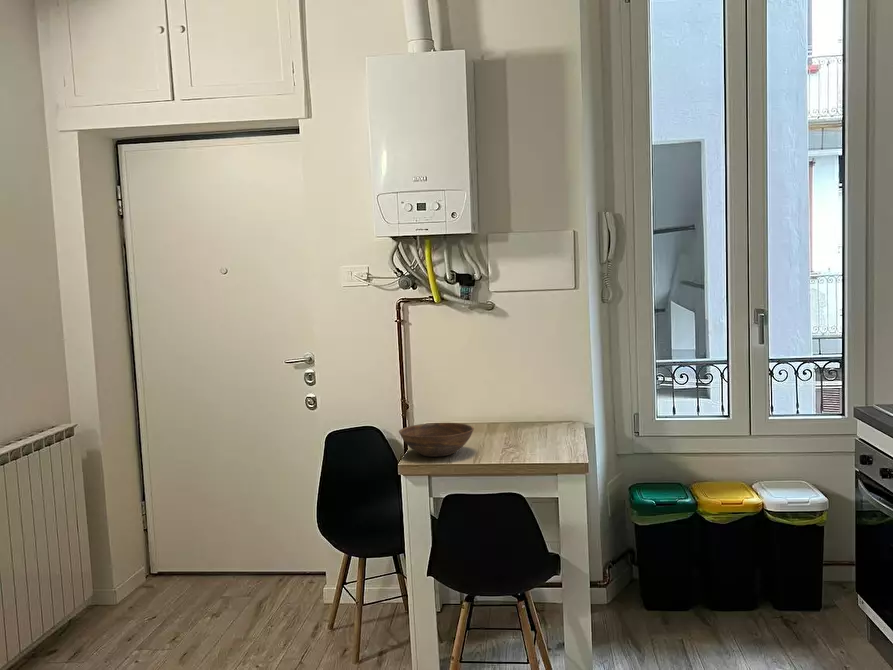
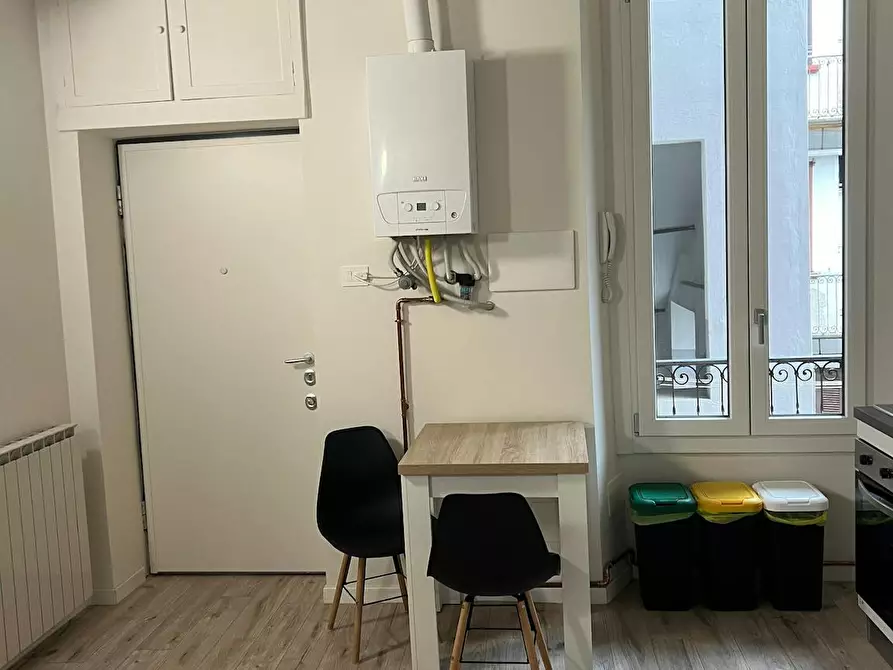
- bowl (436, 441)
